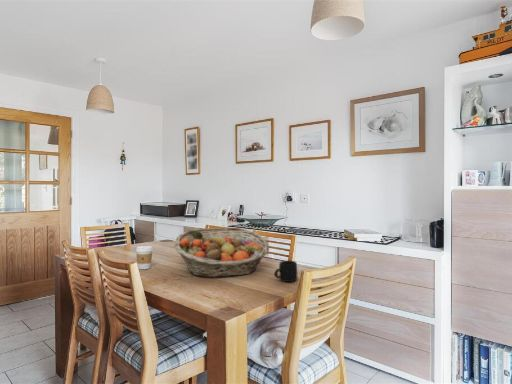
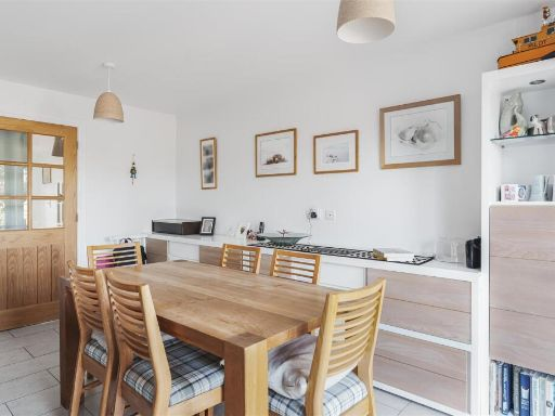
- mug (285, 271)
- fruit basket (222, 250)
- coffee cup (144, 257)
